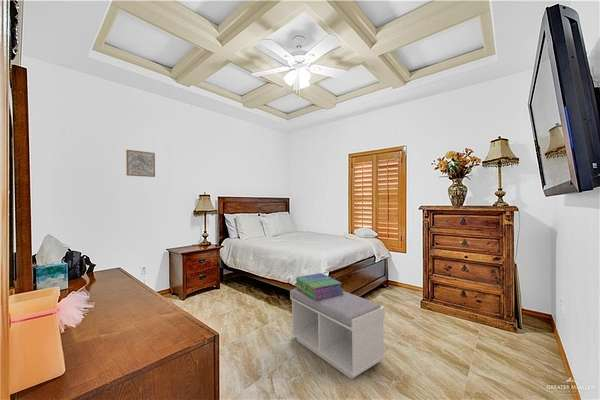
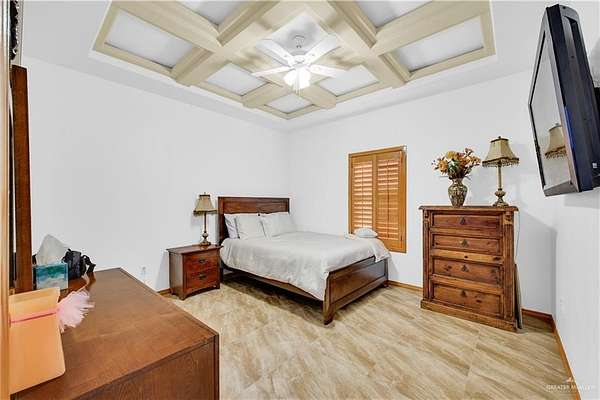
- wall art (141, 163)
- bench (333, 322)
- stack of books (318, 285)
